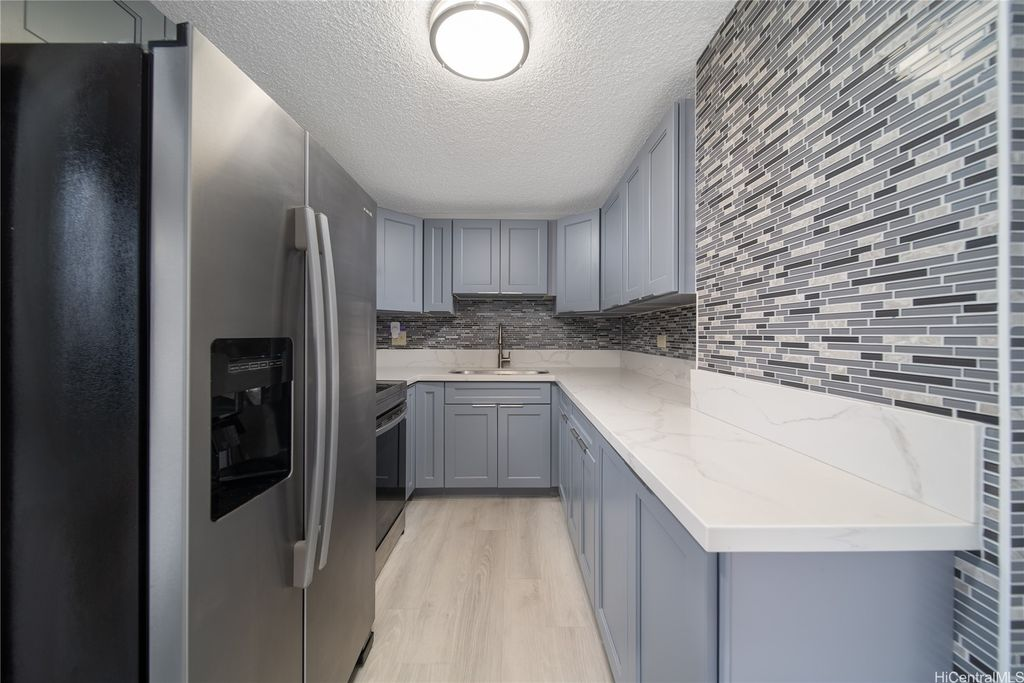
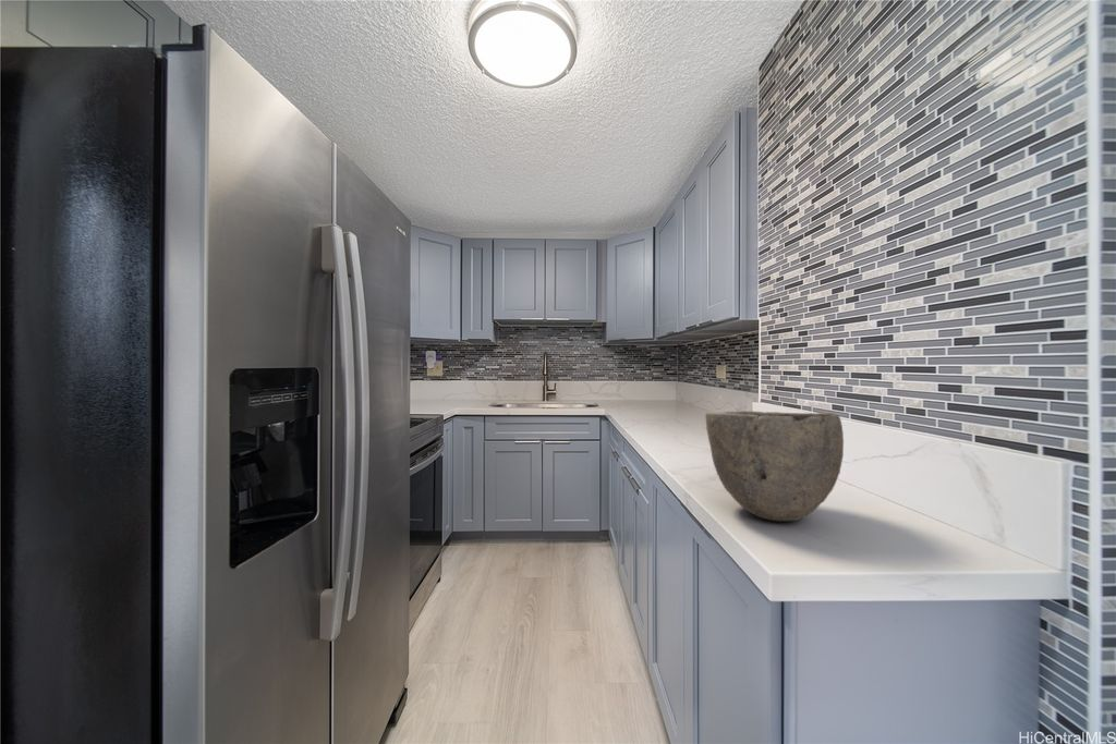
+ bowl (769, 462)
